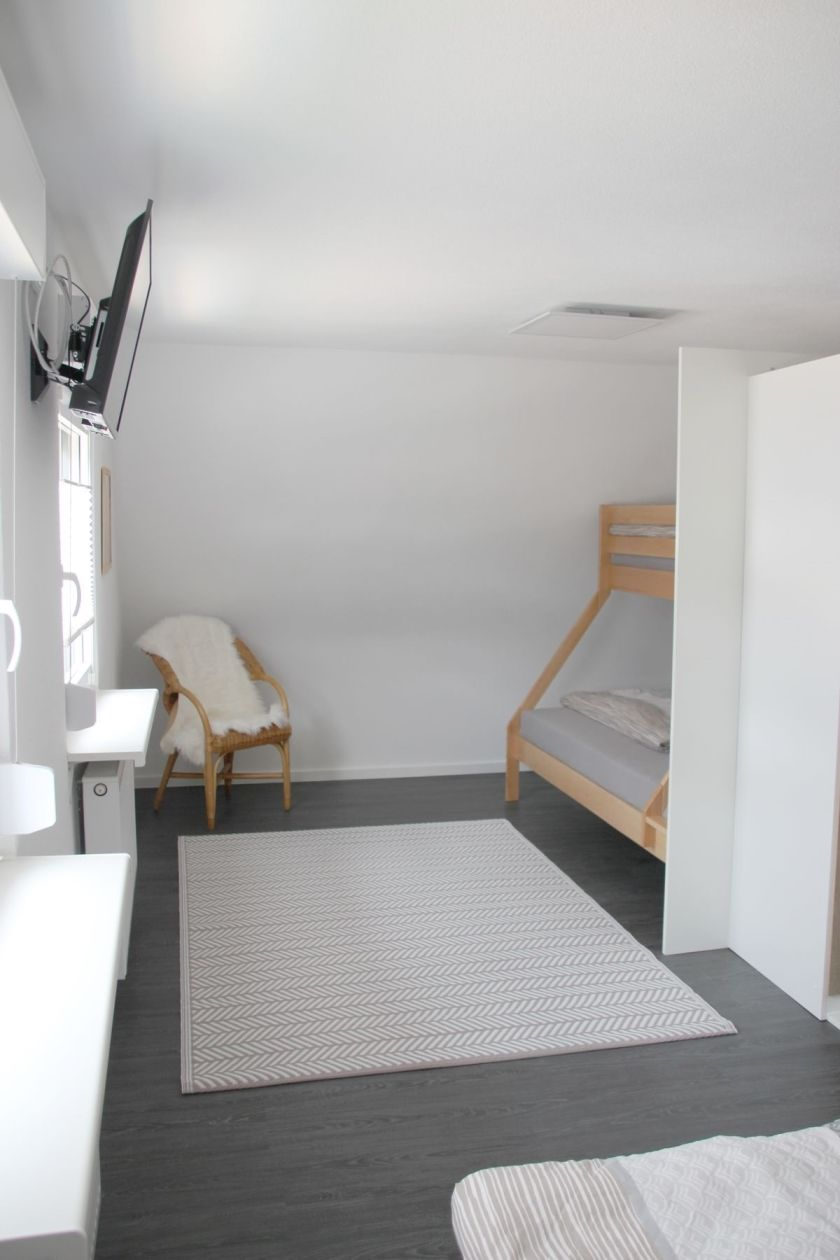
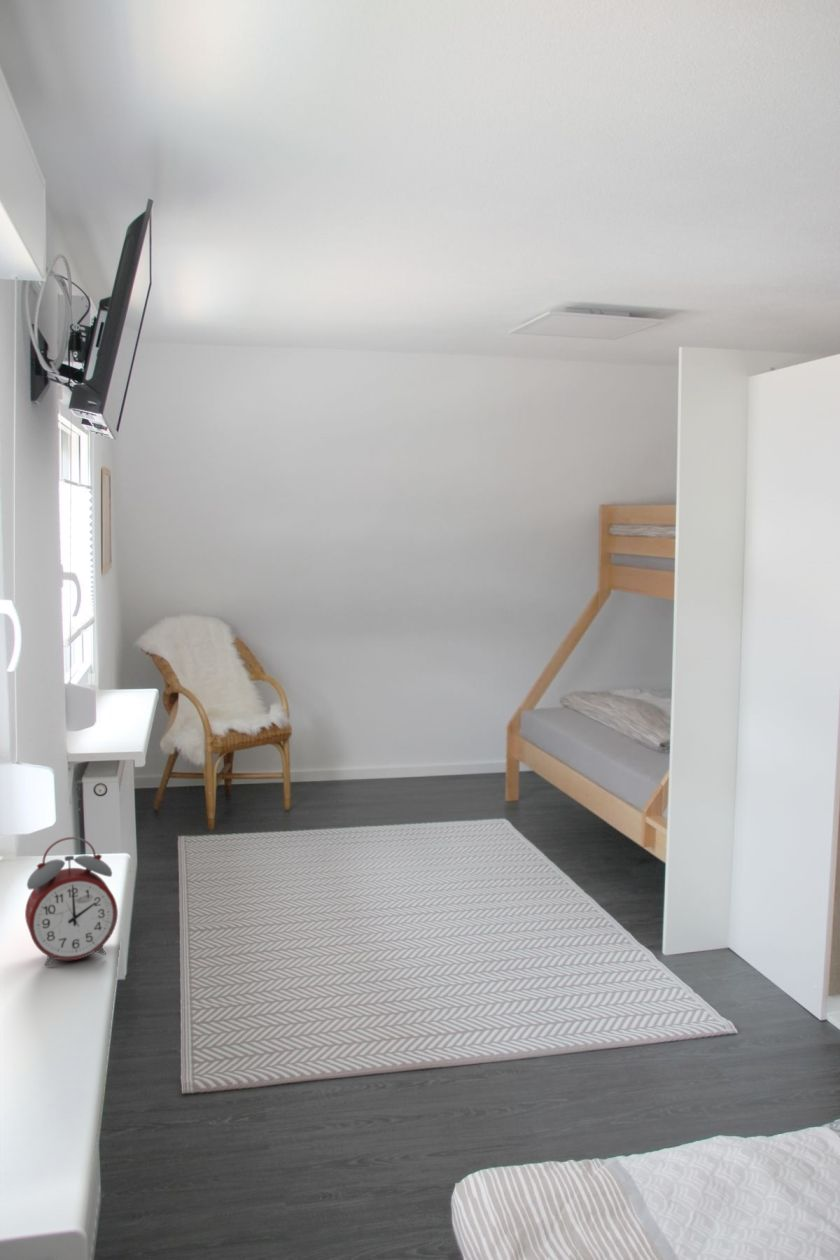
+ alarm clock (70, 896)
